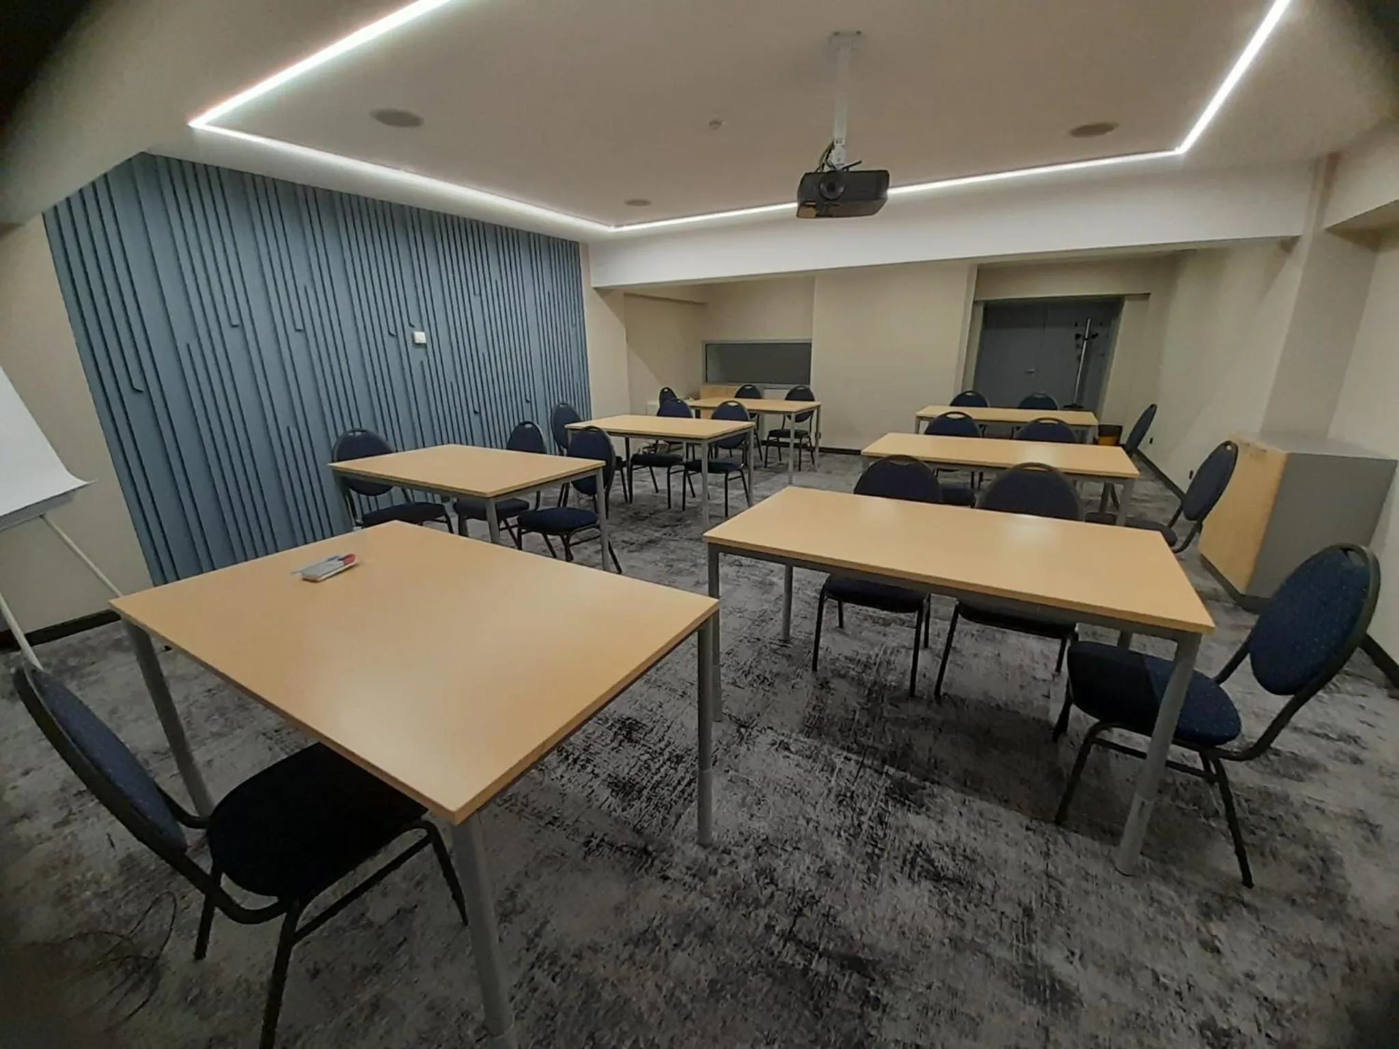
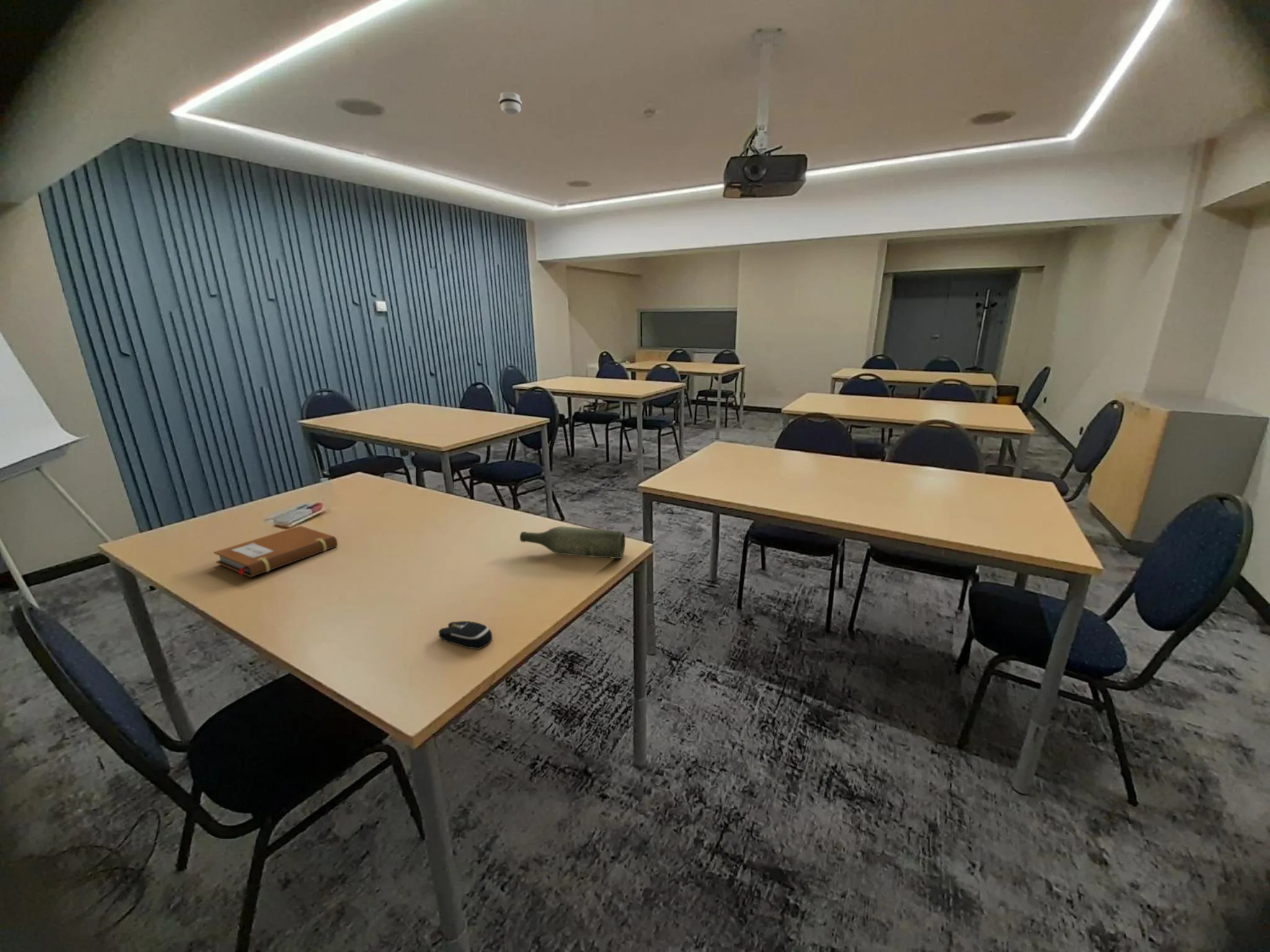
+ notebook (276, 550)
+ bottle (572, 542)
+ computer mouse (466, 632)
+ smoke detector (510, 104)
